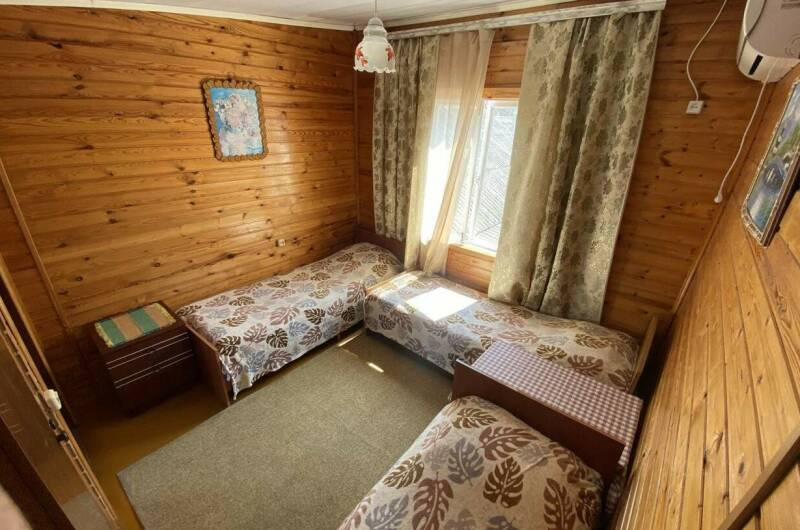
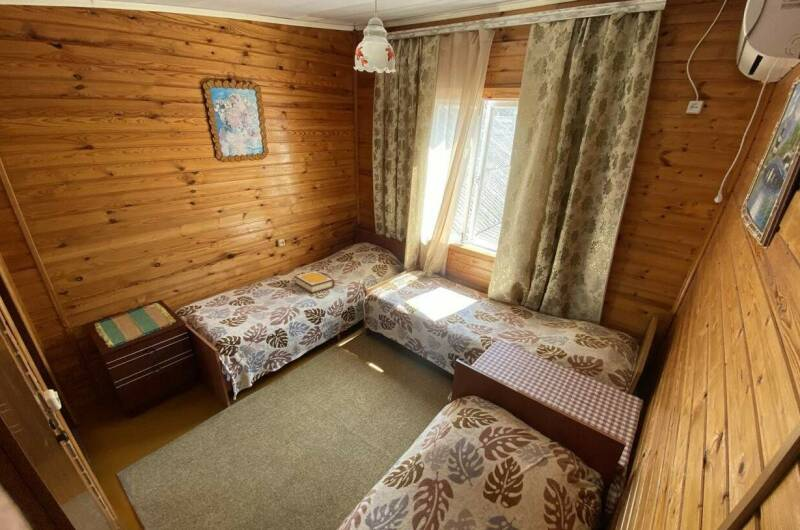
+ book (314, 281)
